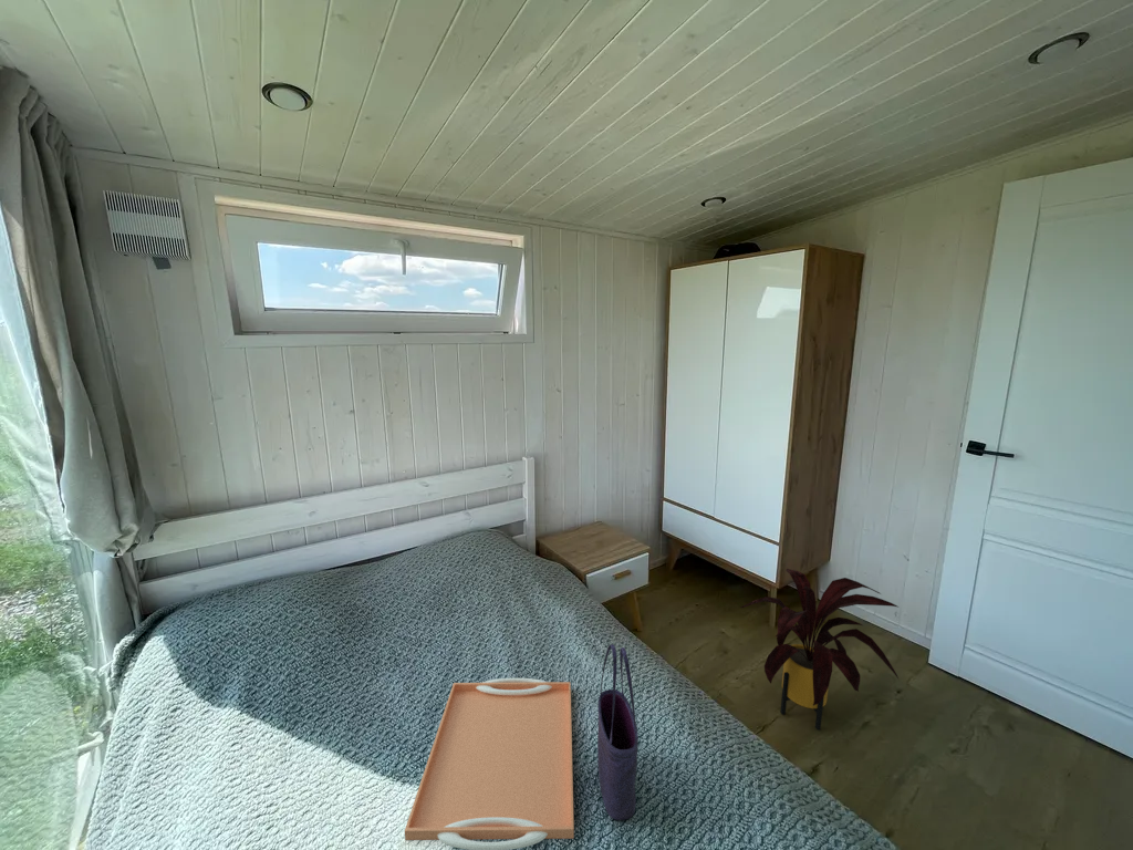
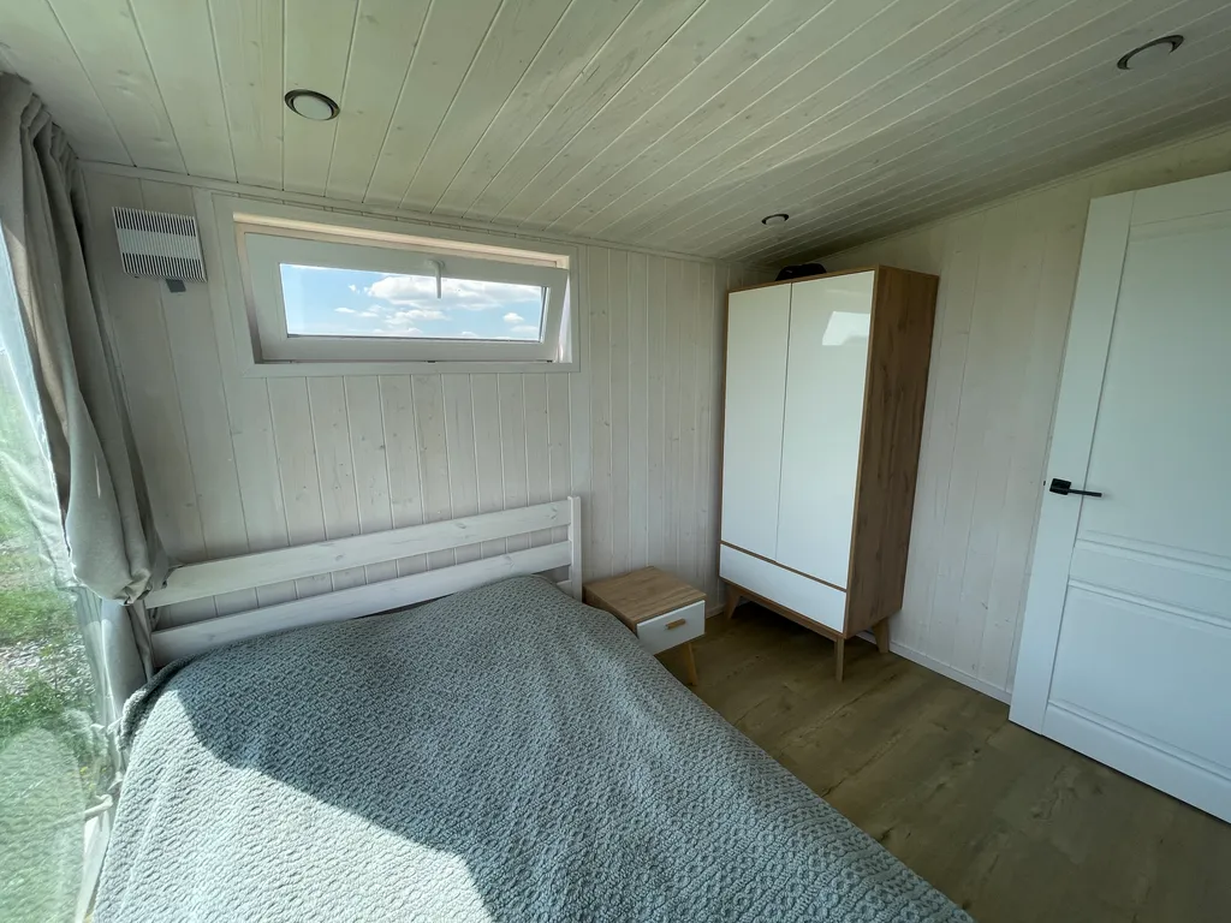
- tote bag (616, 718)
- house plant (812, 644)
- serving tray (502, 746)
